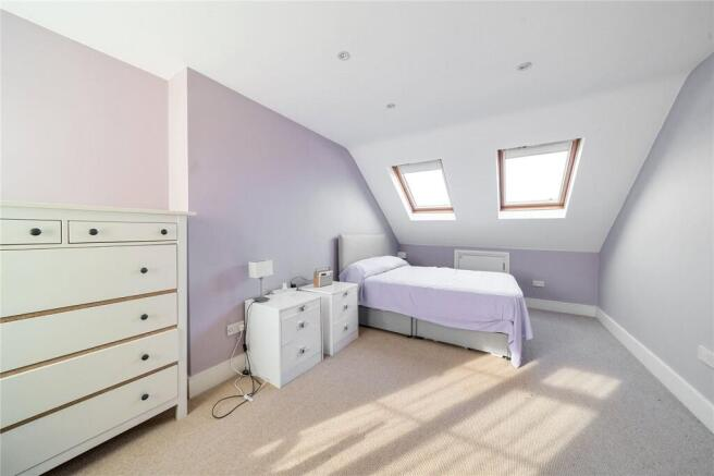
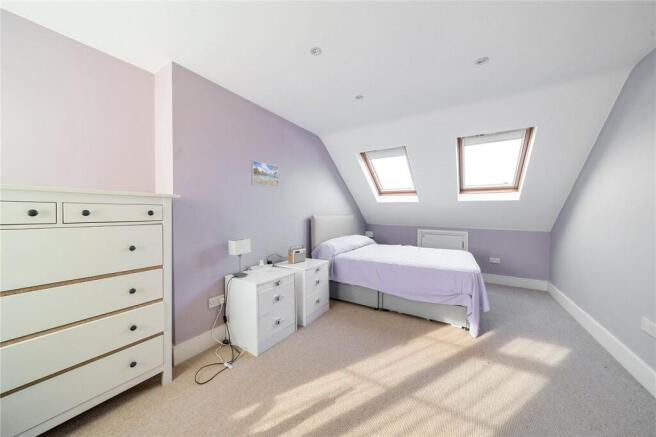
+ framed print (265, 174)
